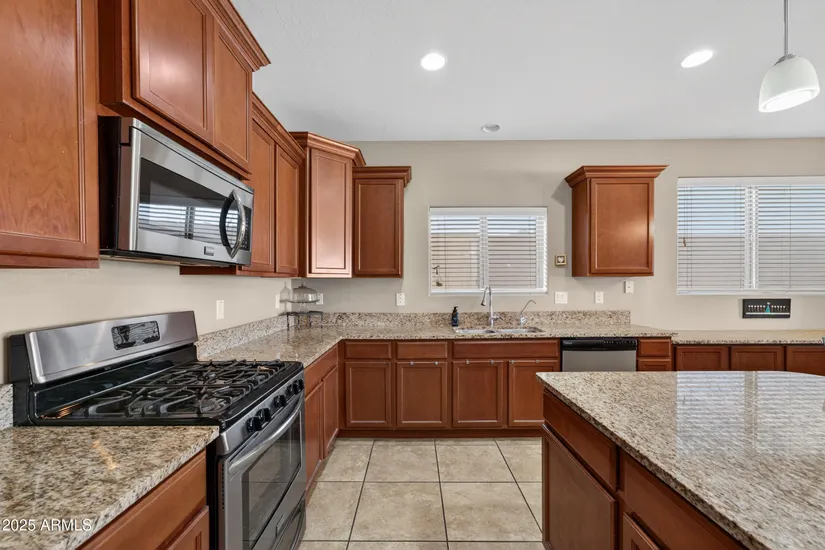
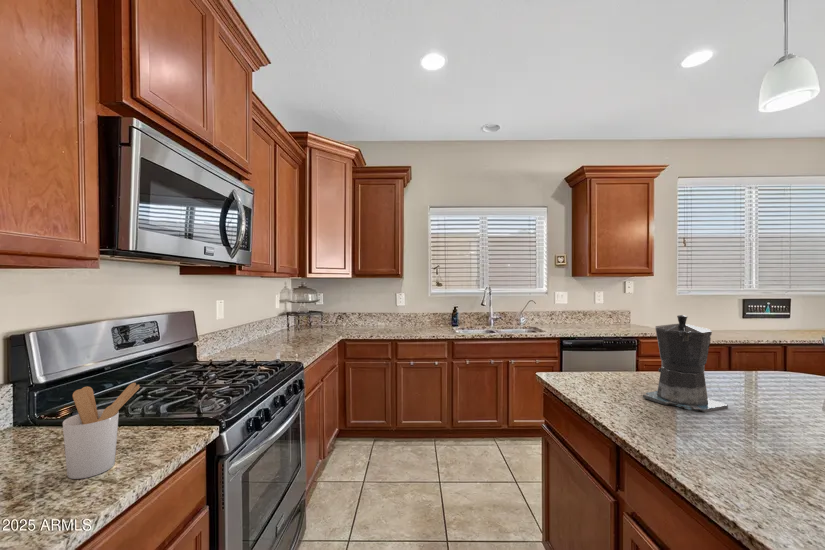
+ utensil holder (105, 425)
+ coffee maker (682, 358)
